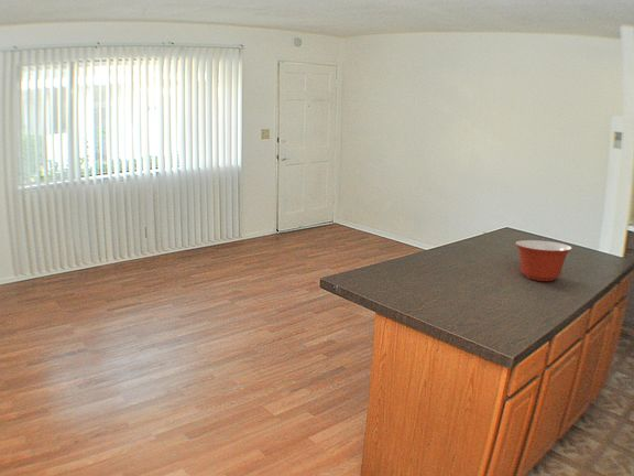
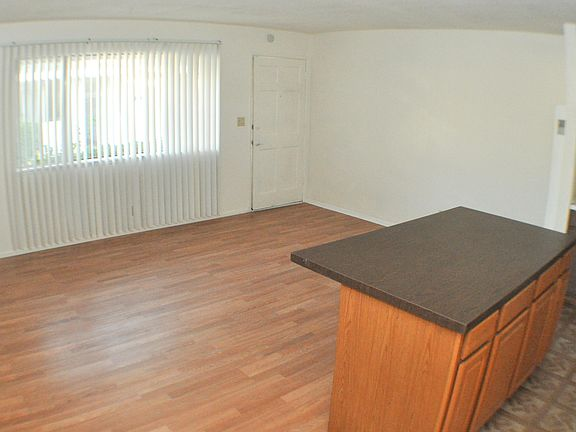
- mixing bowl (542, 261)
